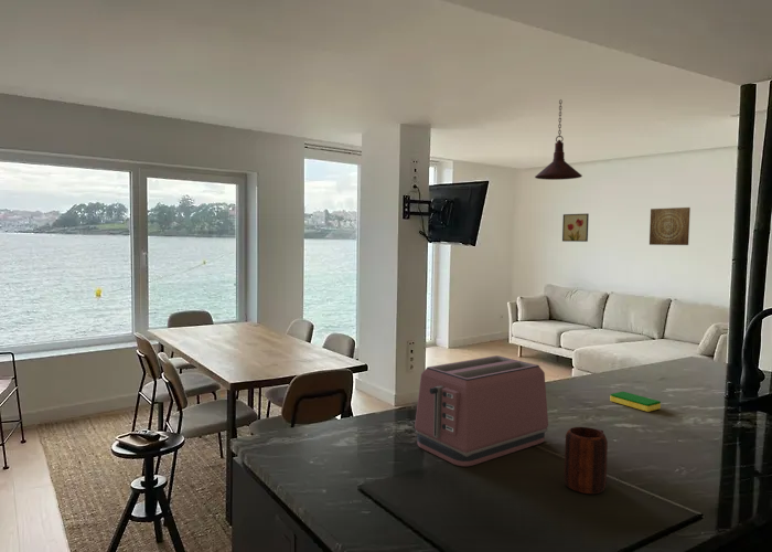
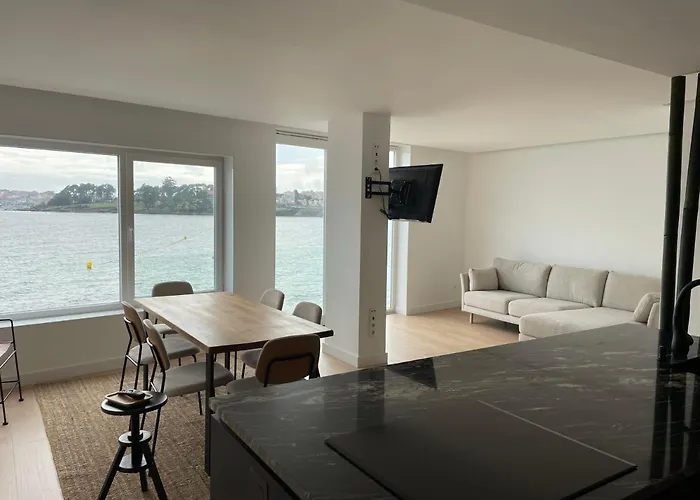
- mug (589, 457)
- wall art (575, 227)
- wall art (668, 226)
- dish sponge (634, 401)
- pendant light (559, 136)
- toaster (480, 405)
